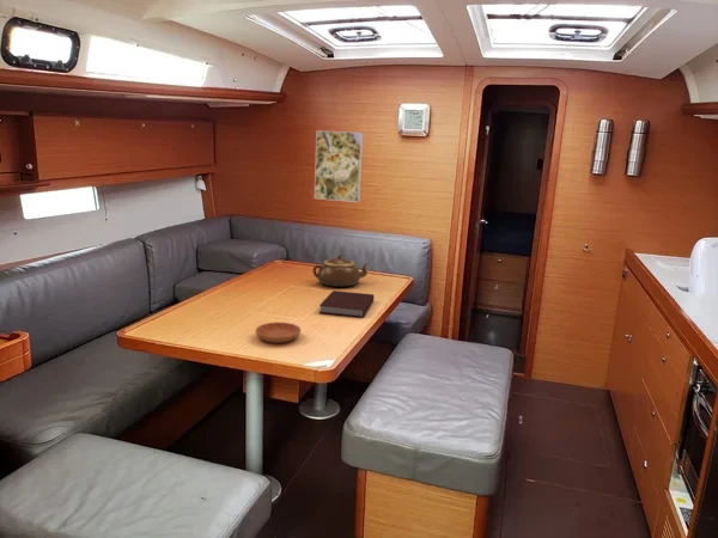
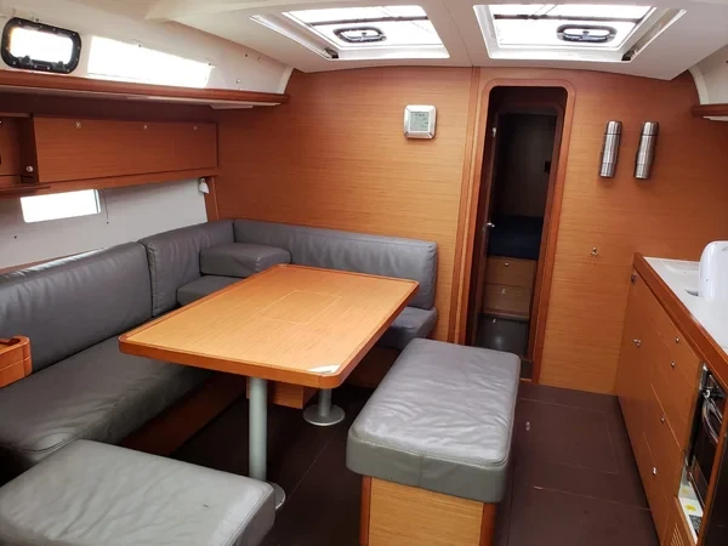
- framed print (337, 166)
- saucer (278, 332)
- teapot (340, 269)
- notebook (347, 302)
